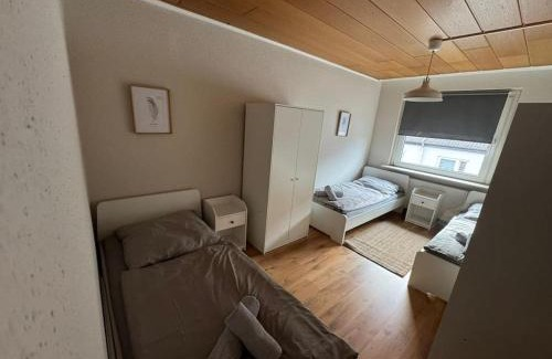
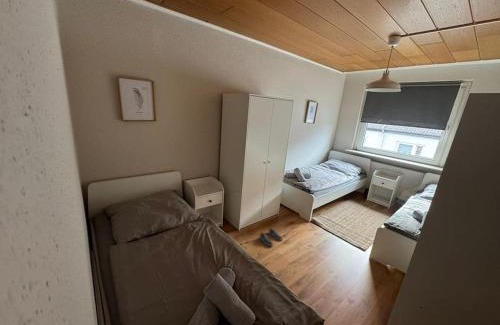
+ shoe (270, 234)
